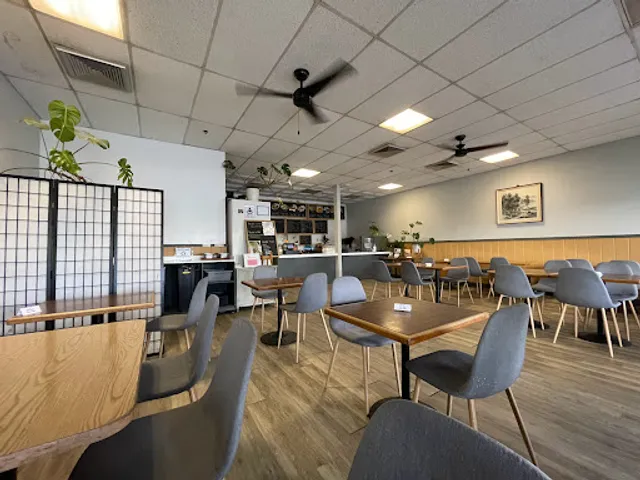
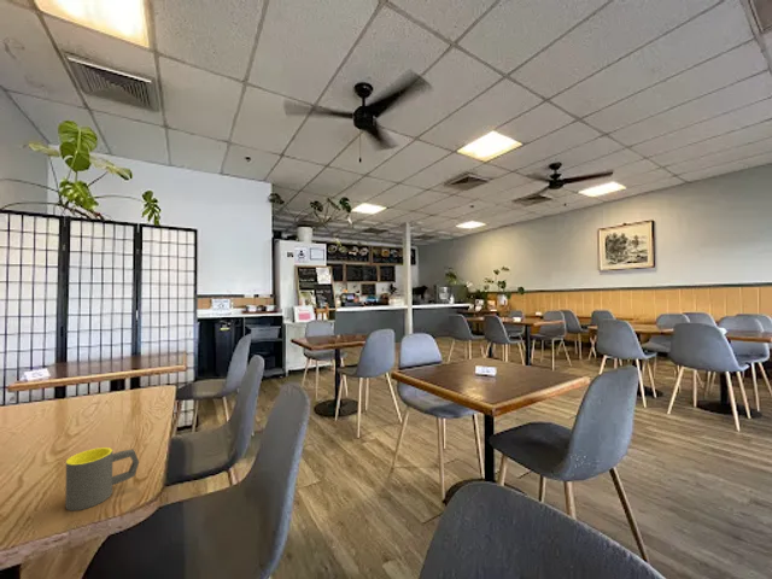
+ mug (104, 472)
